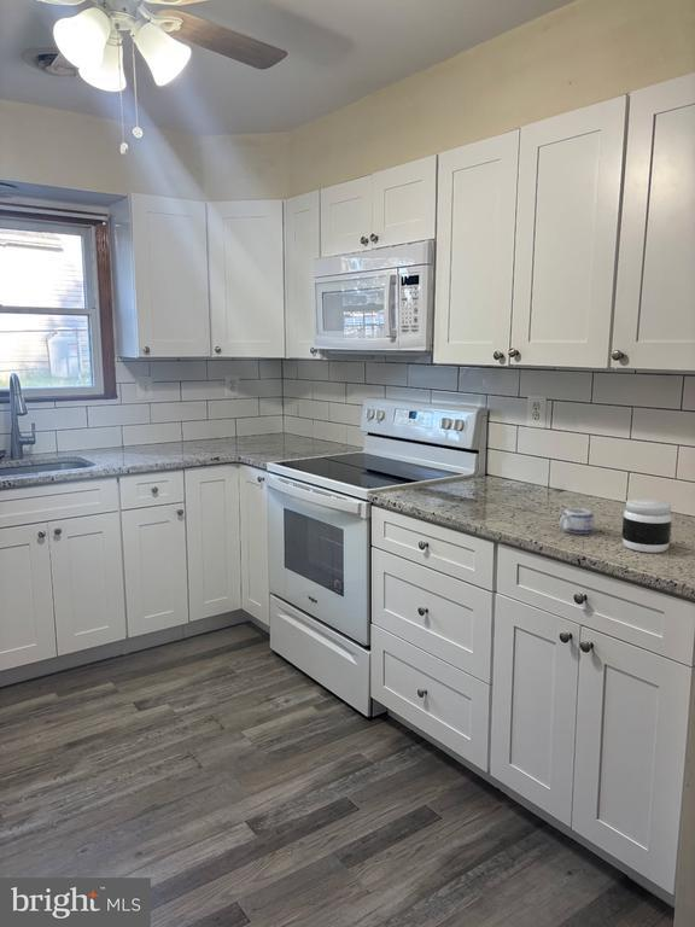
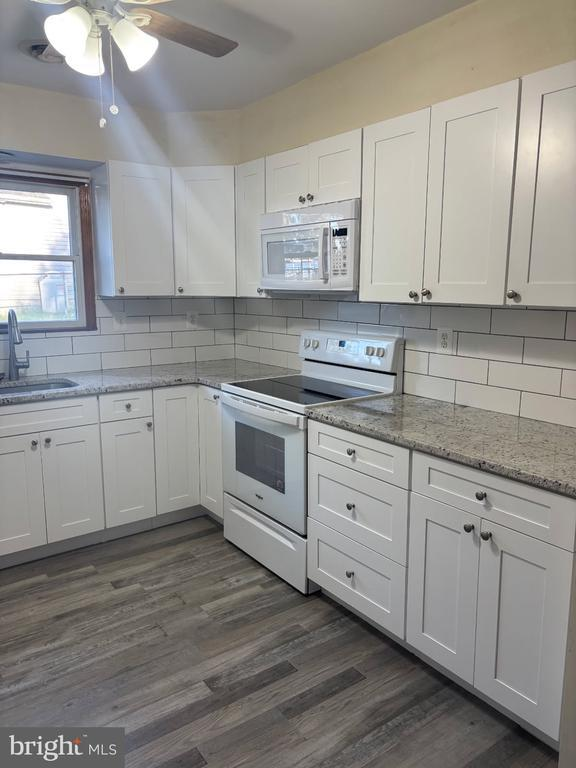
- jar (646, 524)
- mug (574, 520)
